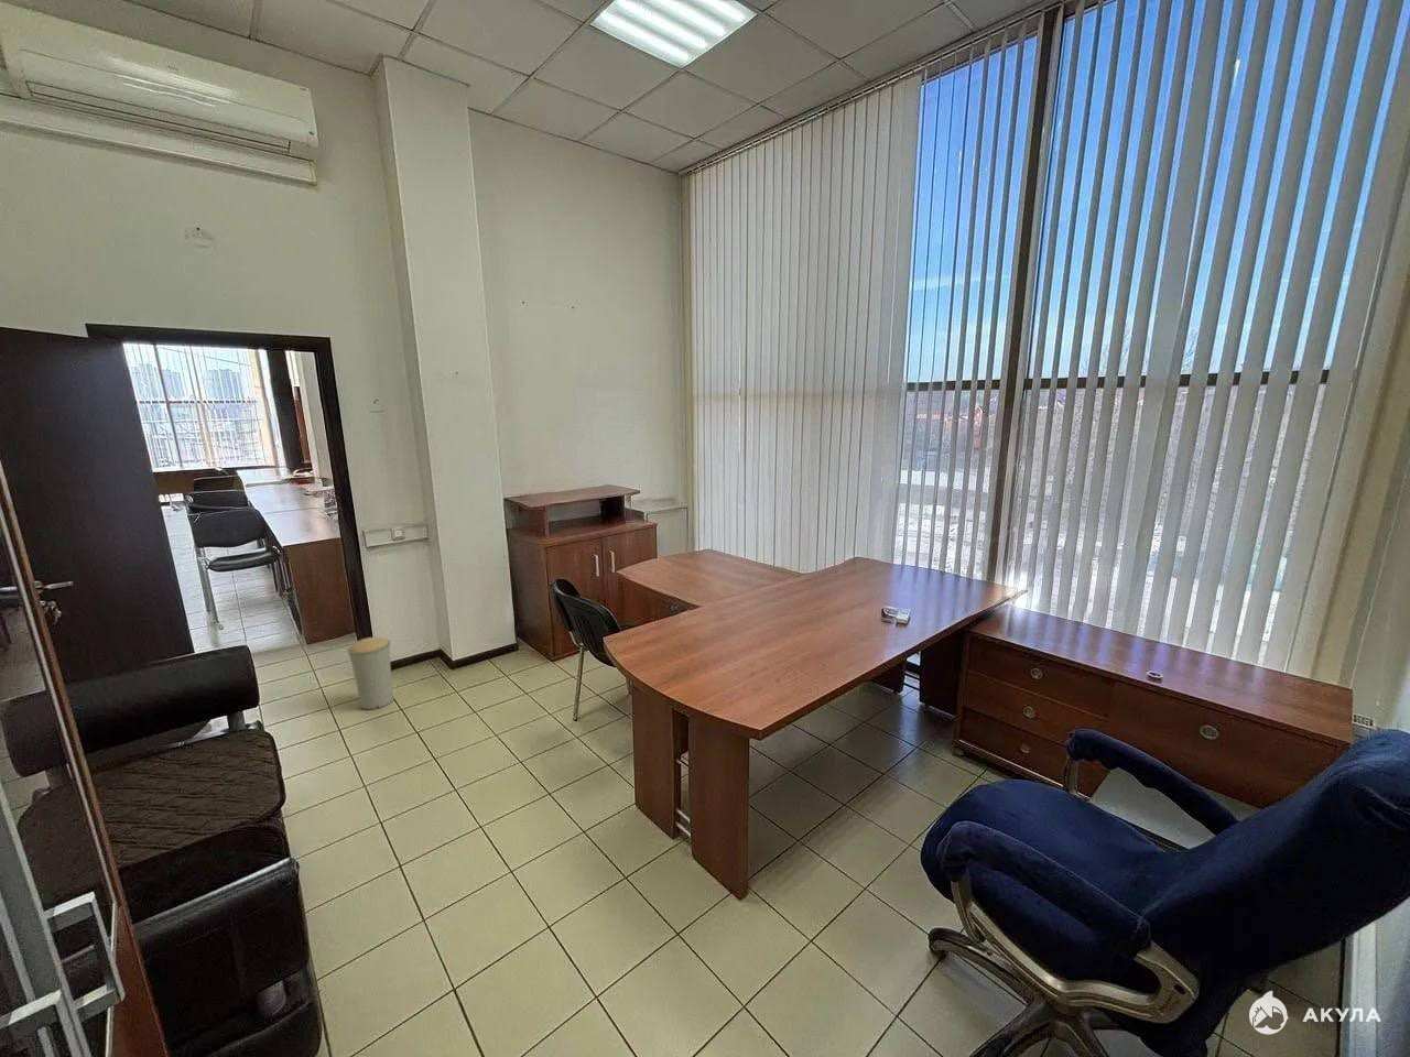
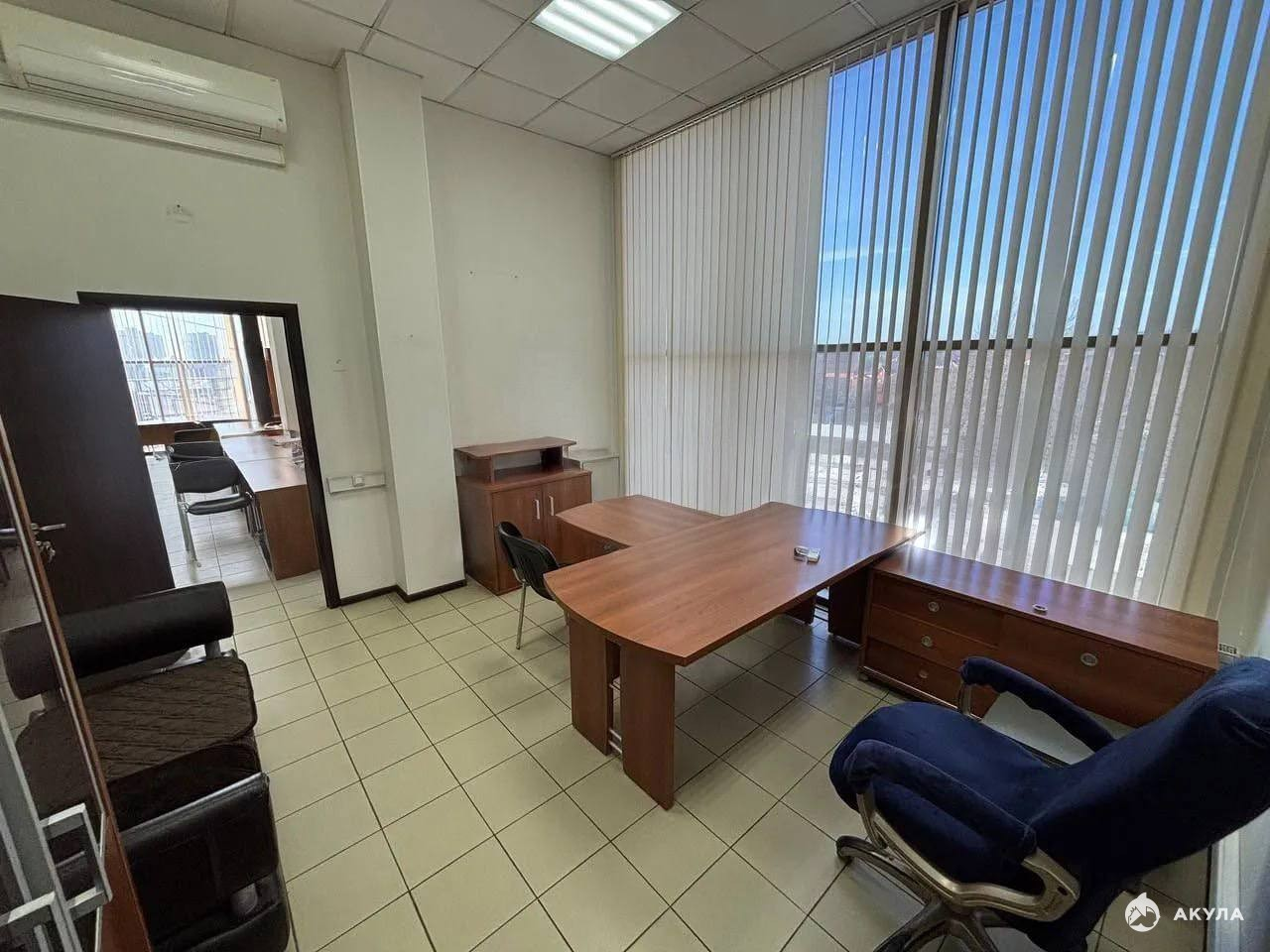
- trash can (372, 671)
